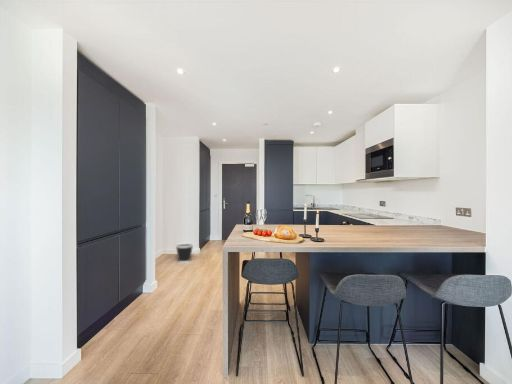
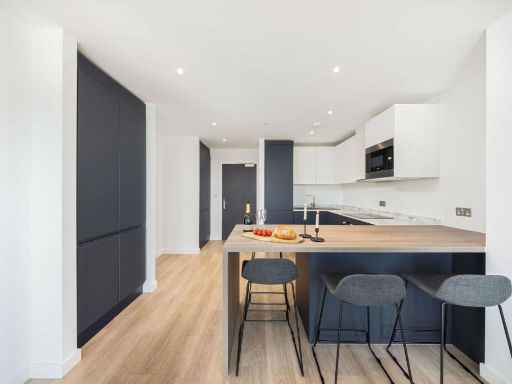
- wastebasket (184, 253)
